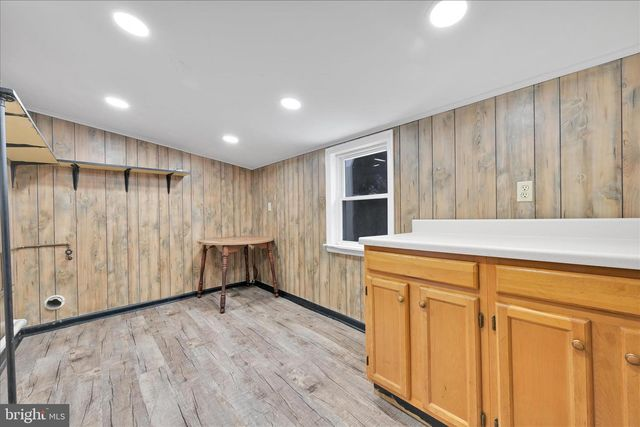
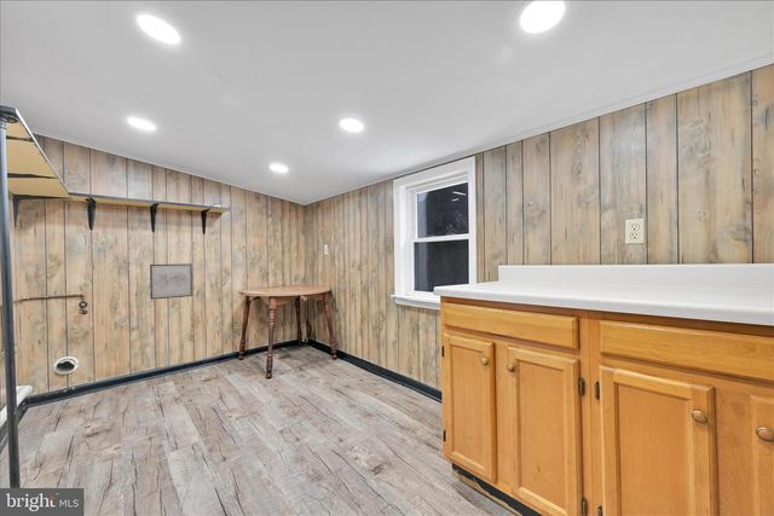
+ wall art (172, 280)
